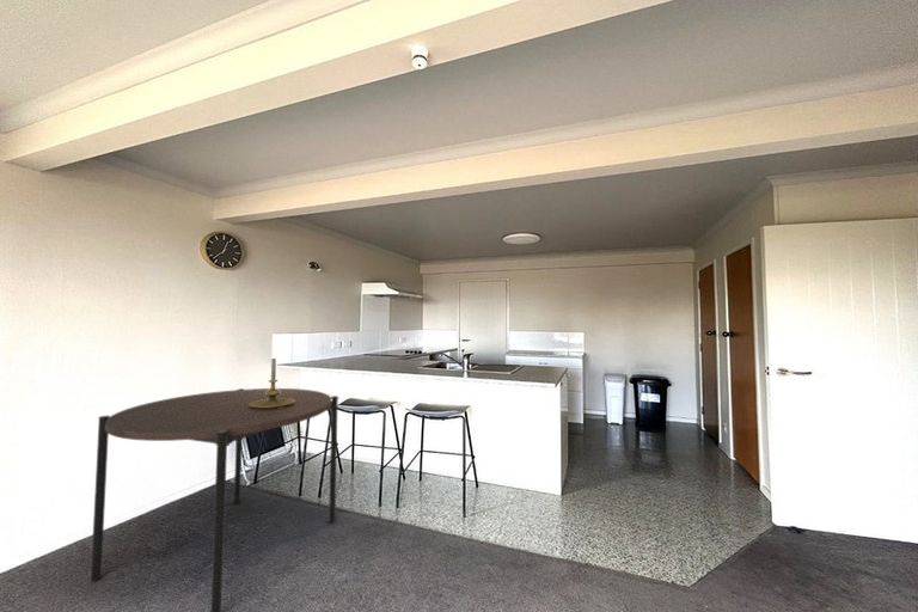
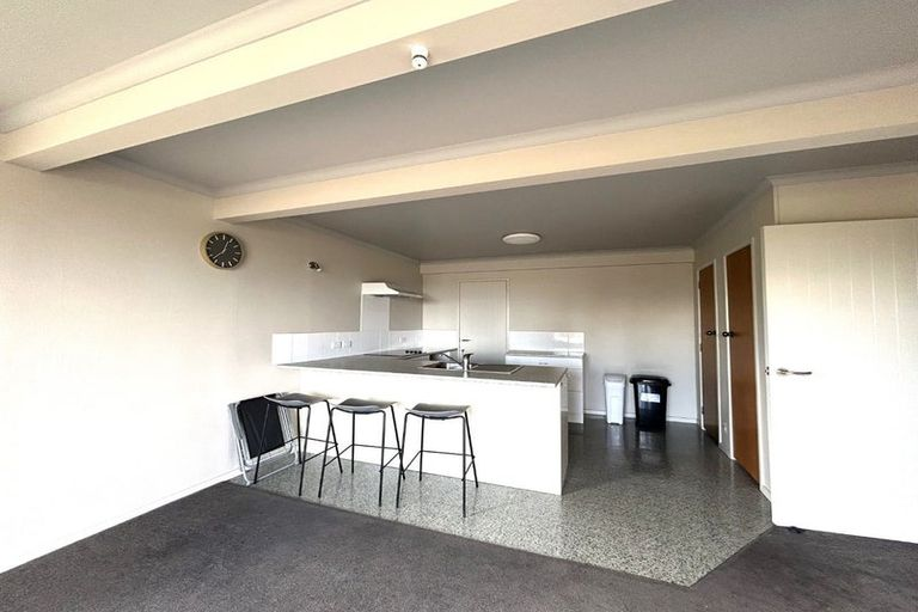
- candle holder (273, 380)
- dining table (234, 475)
